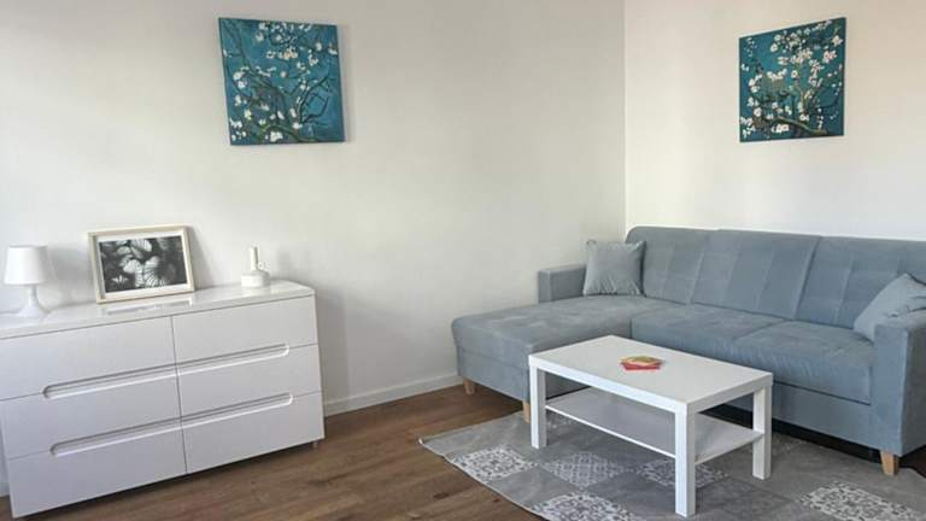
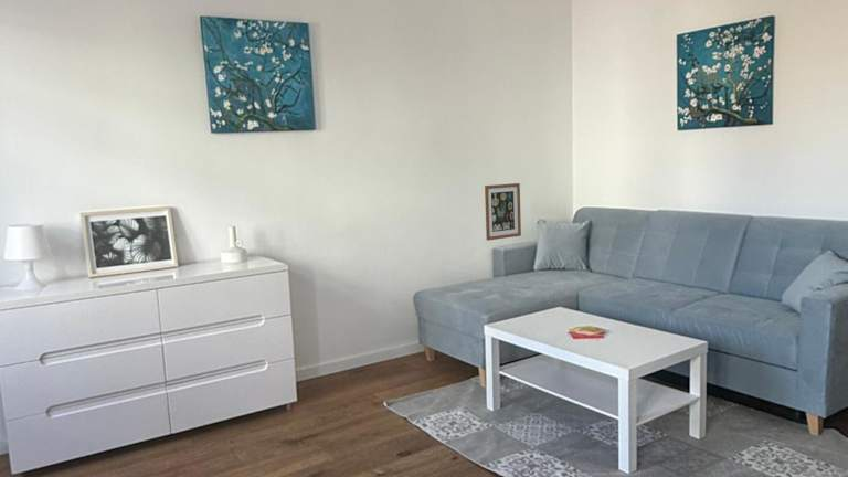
+ wall art (502, 211)
